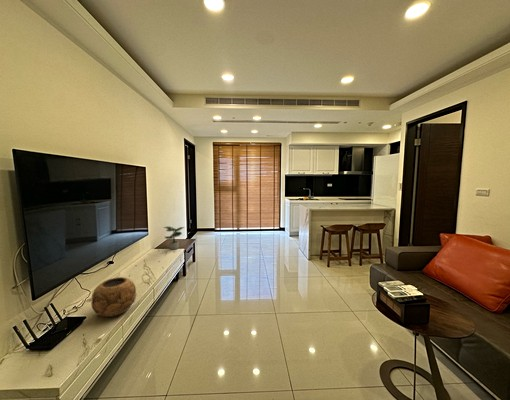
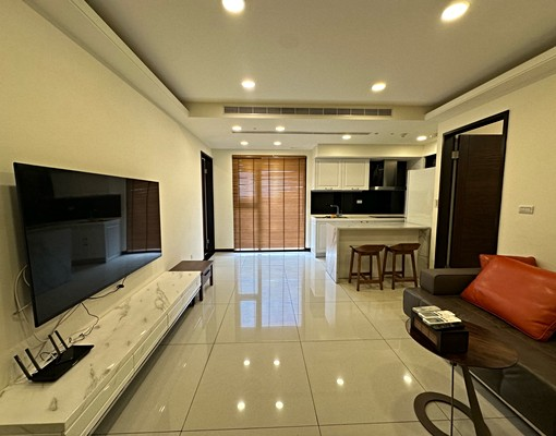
- decorative bowl (114, 296)
- potted plant (173, 236)
